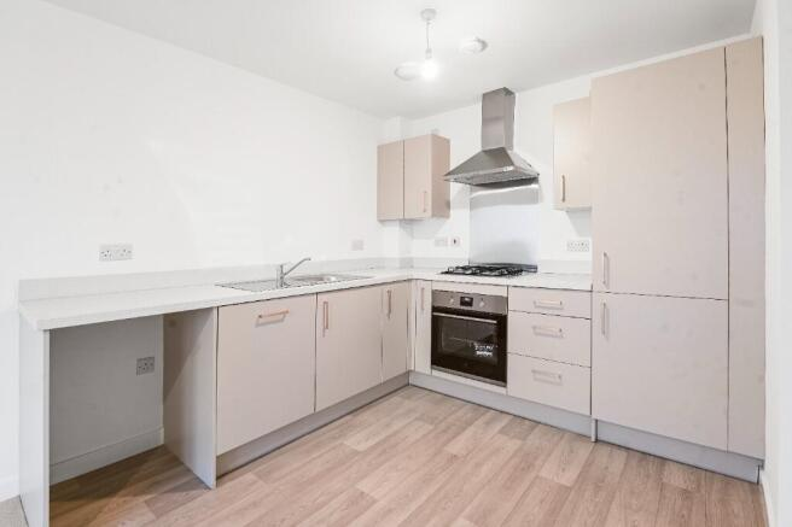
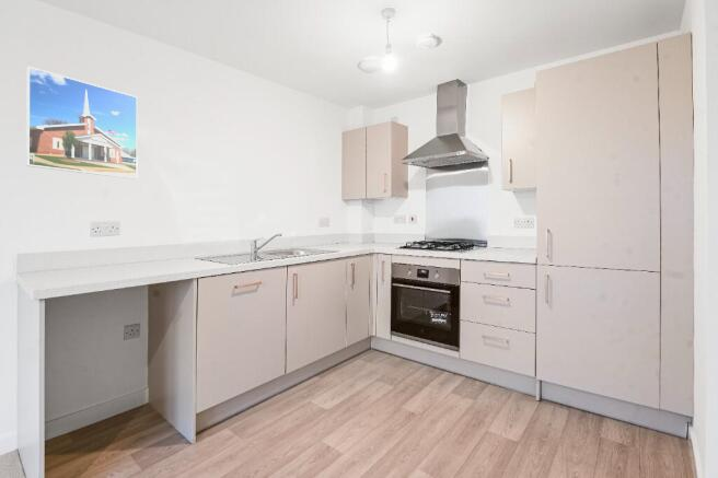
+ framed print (86, 128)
